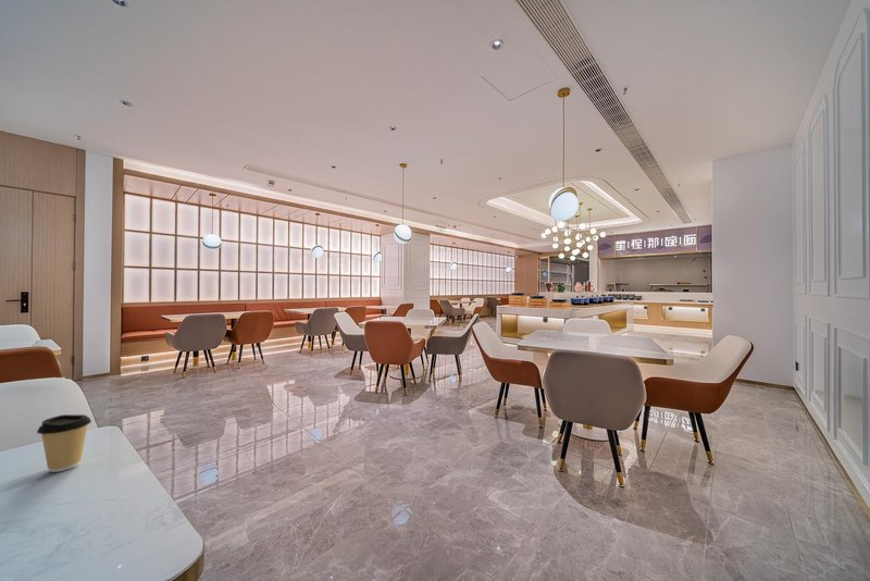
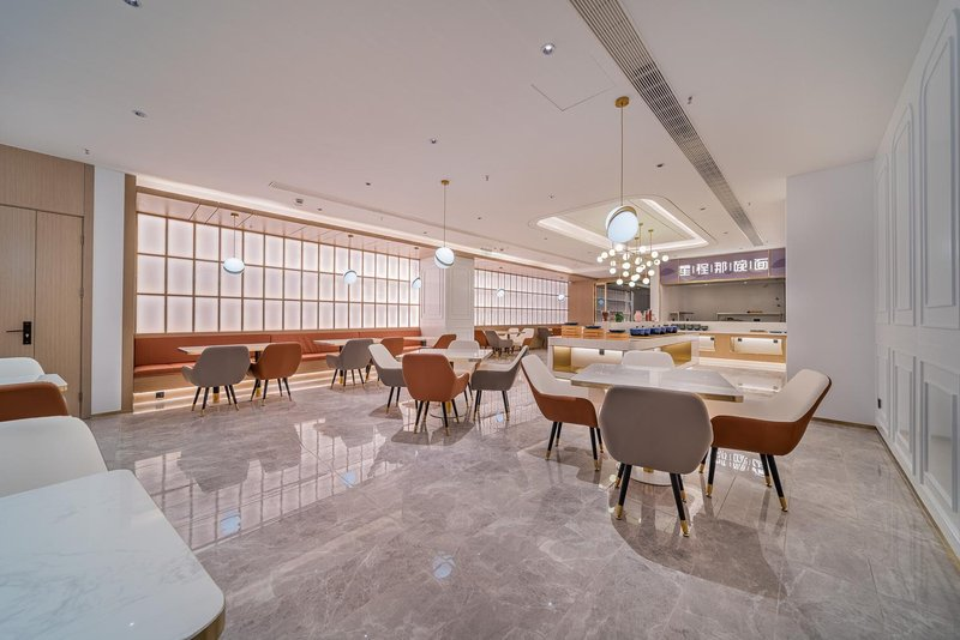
- coffee cup (64, 442)
